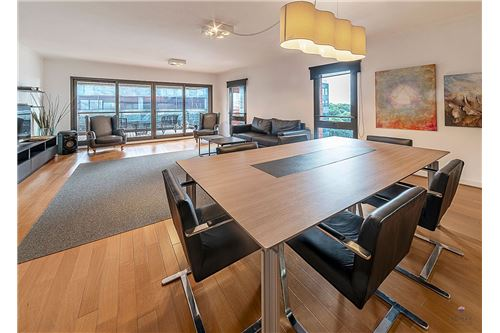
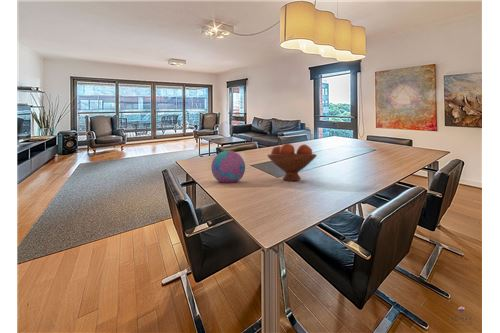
+ decorative ball (228, 167)
+ fruit bowl (291, 162)
